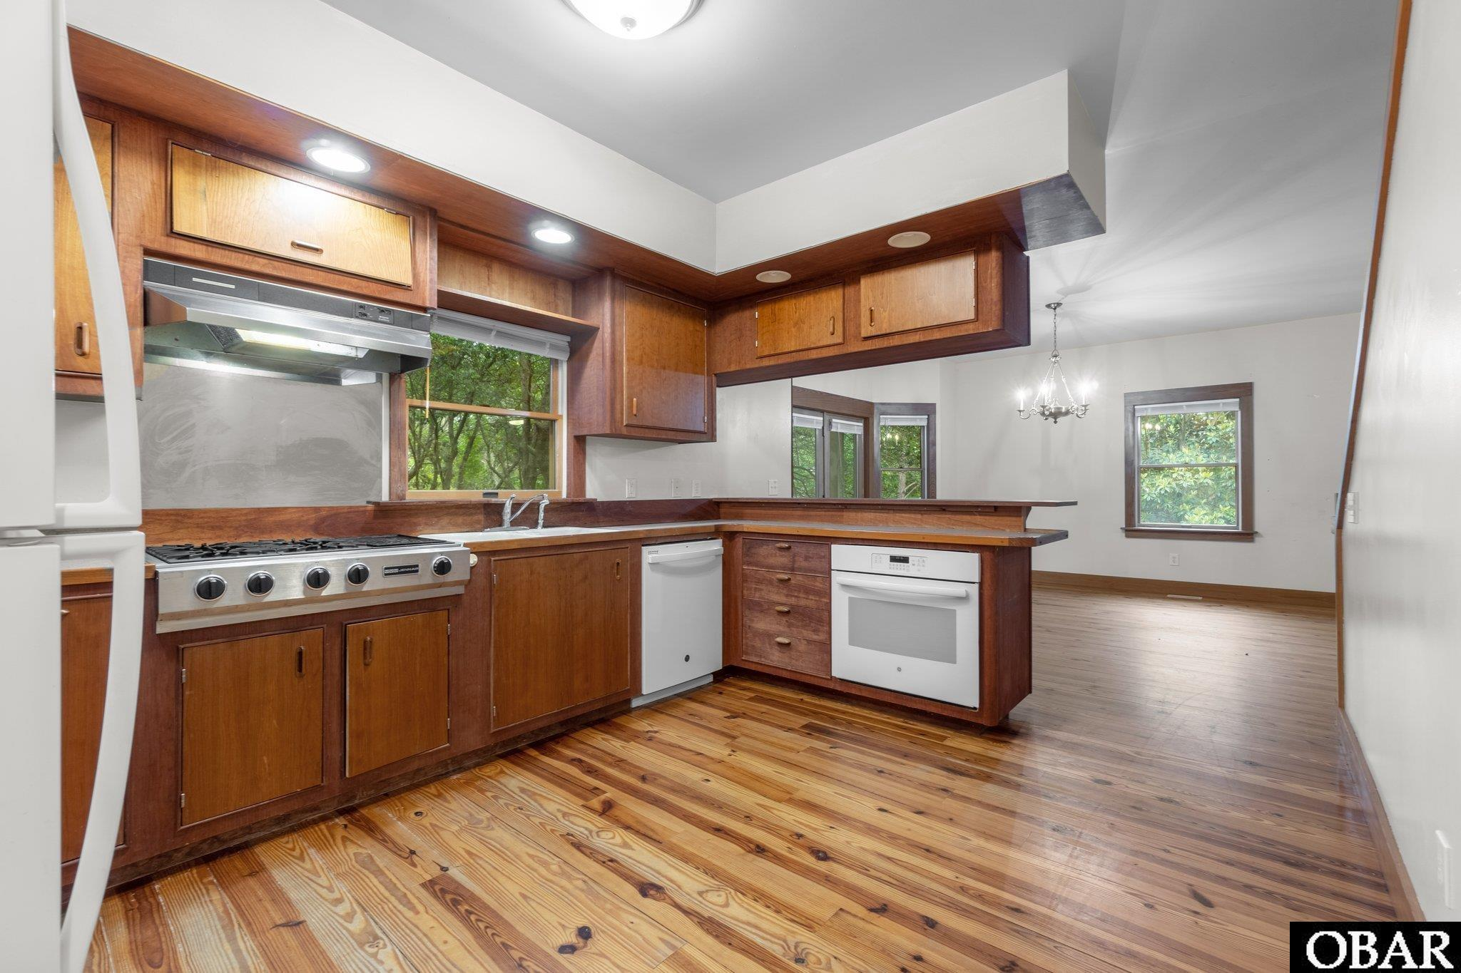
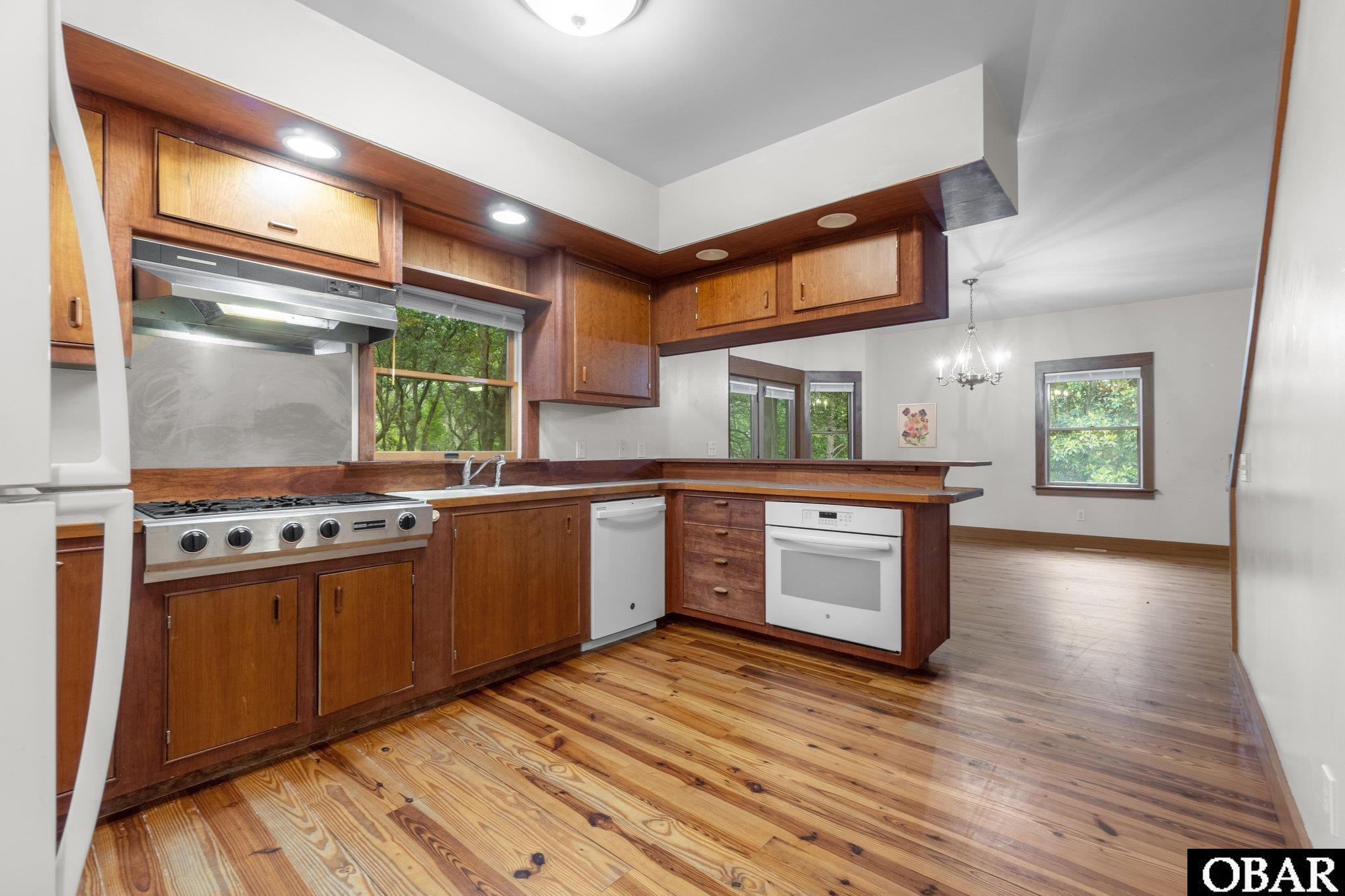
+ wall art (917, 426)
